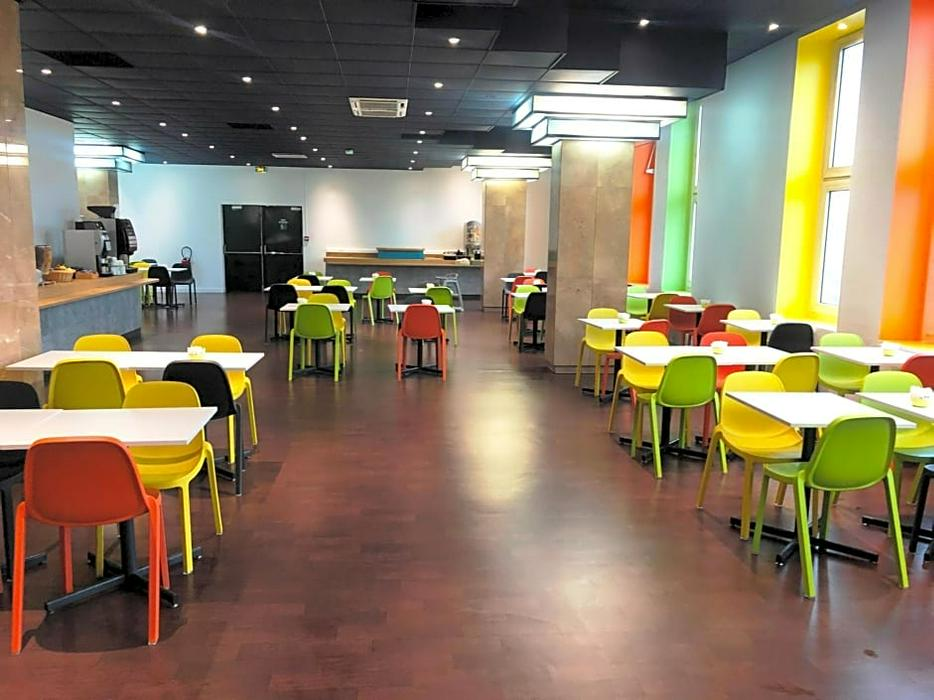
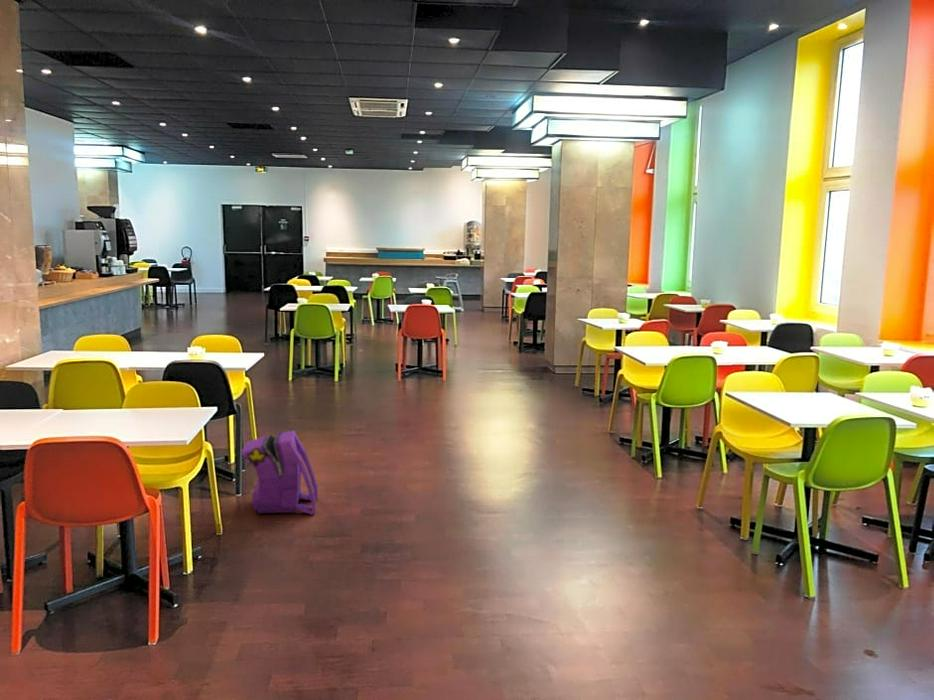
+ backpack (281, 471)
